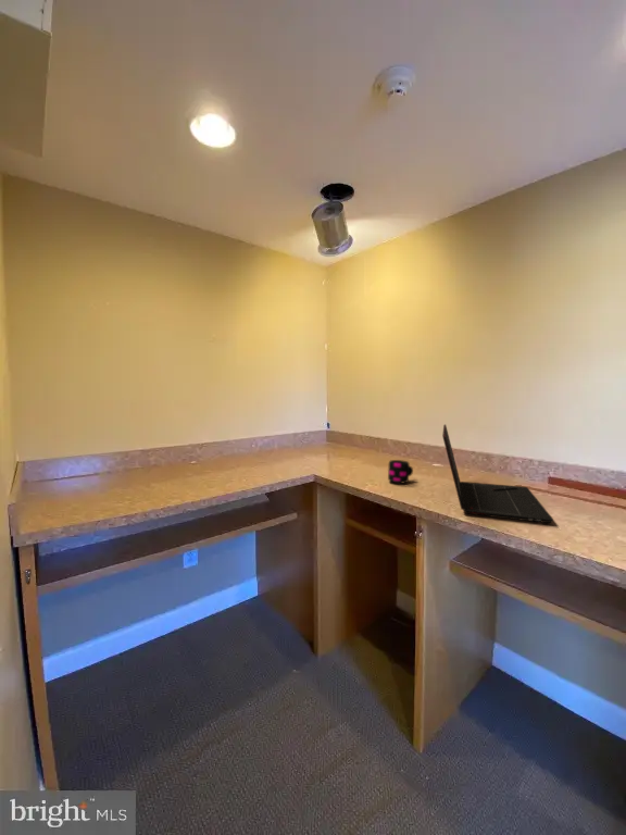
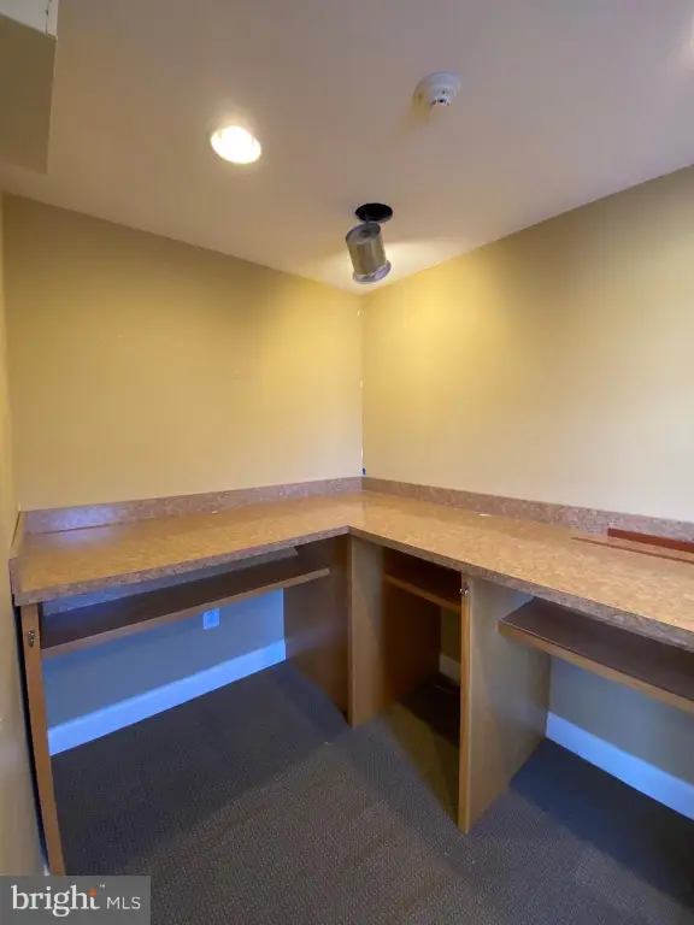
- laptop (489, 484)
- mug (401, 471)
